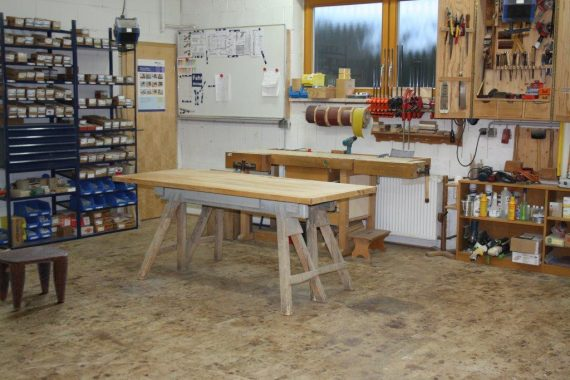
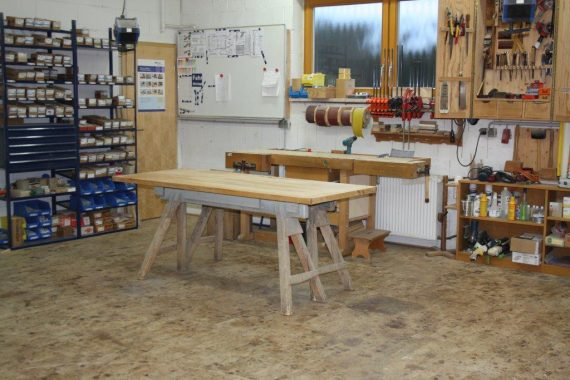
- stool (38, 273)
